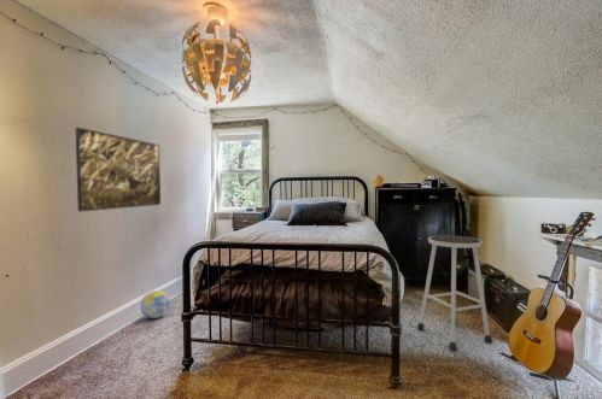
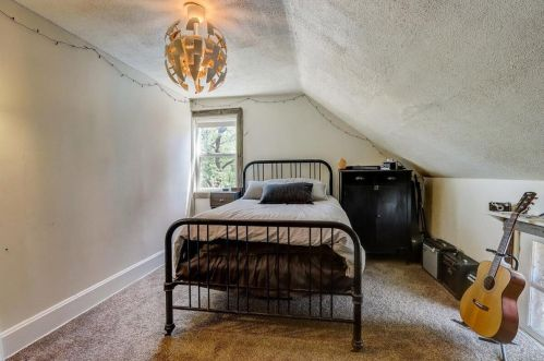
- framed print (124, 172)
- ball (154, 304)
- stool (454, 287)
